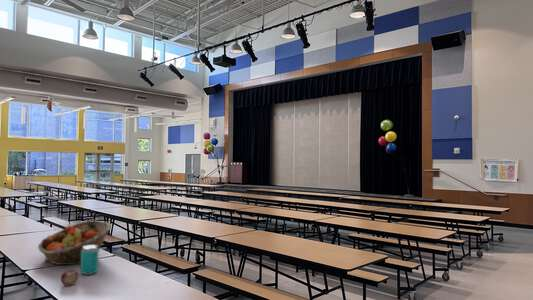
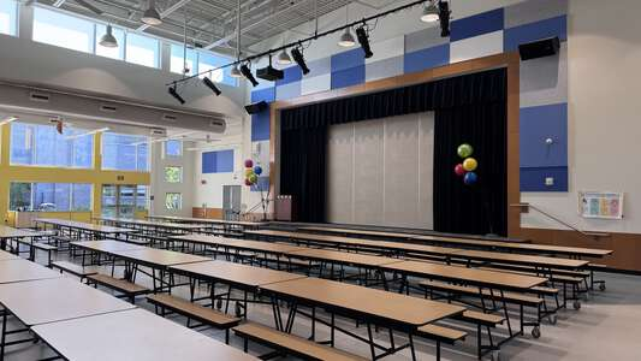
- apple (69, 276)
- beverage can (89, 259)
- fruit basket (75, 241)
